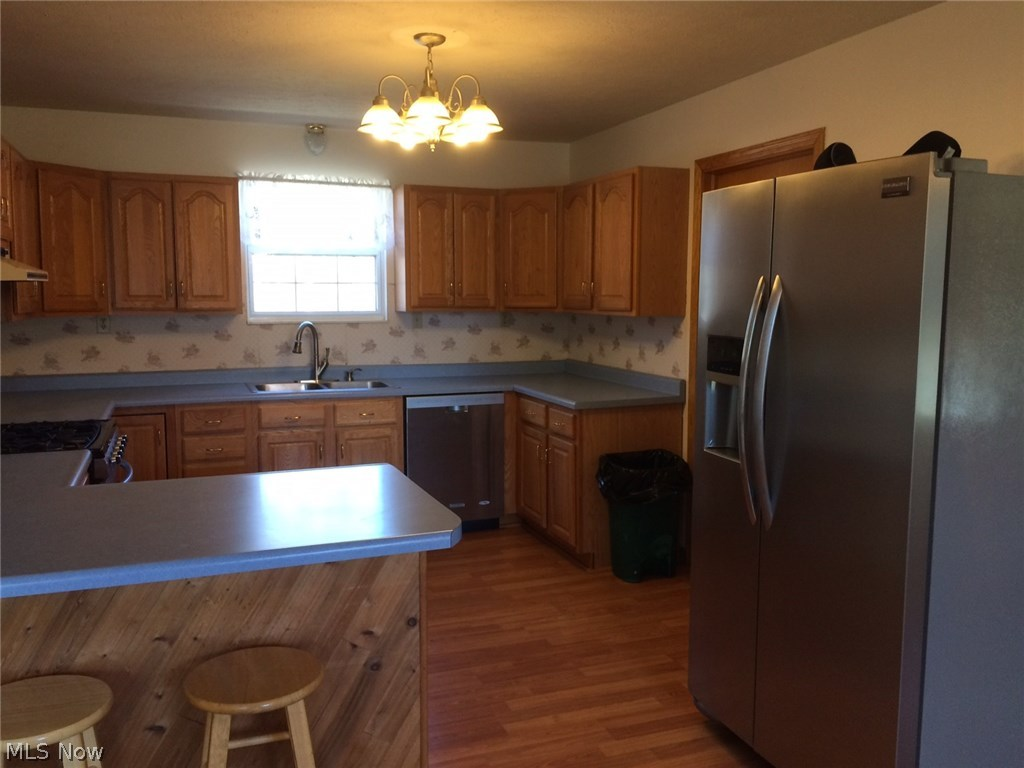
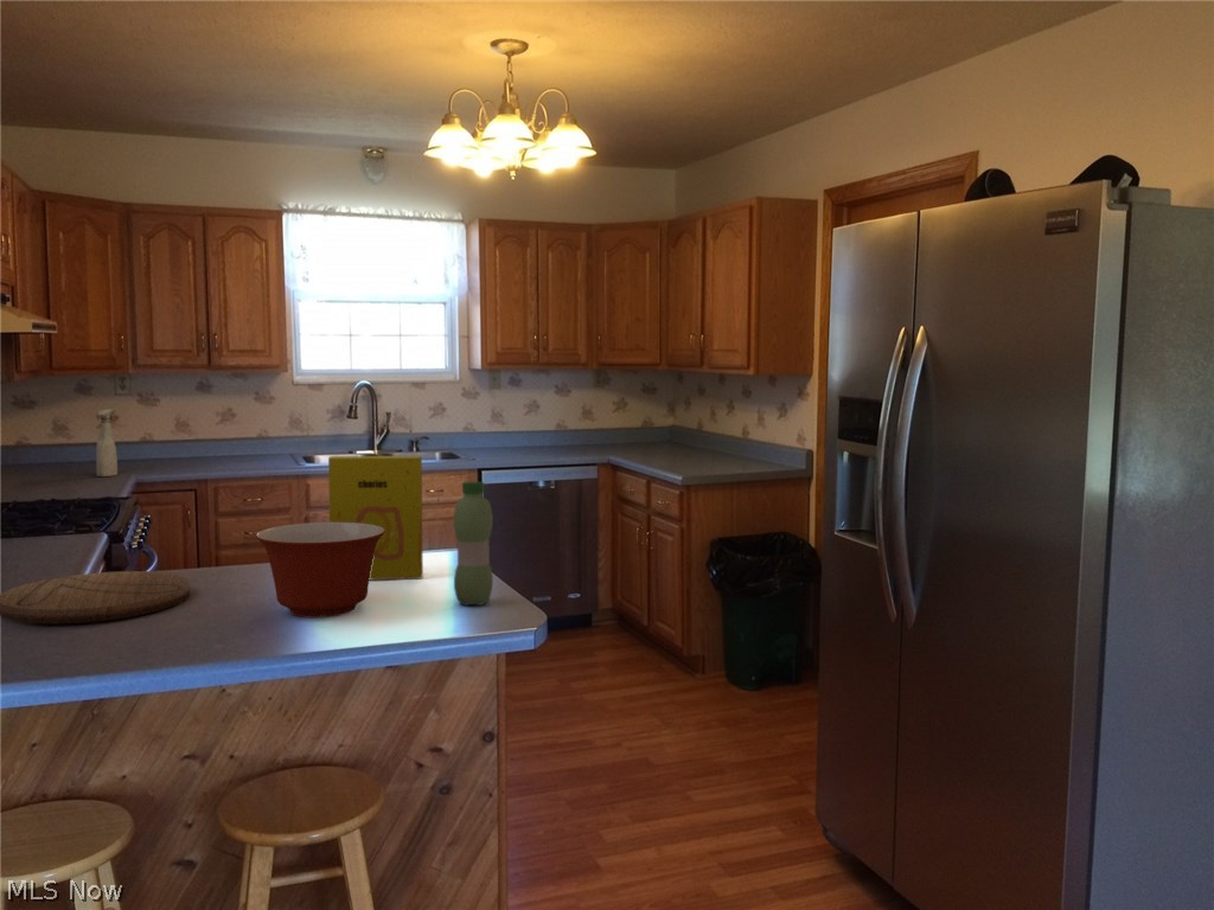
+ mixing bowl (321, 570)
+ cutting board (97, 595)
+ water bottle (473, 543)
+ spray bottle (106, 442)
+ cereal box (376, 517)
